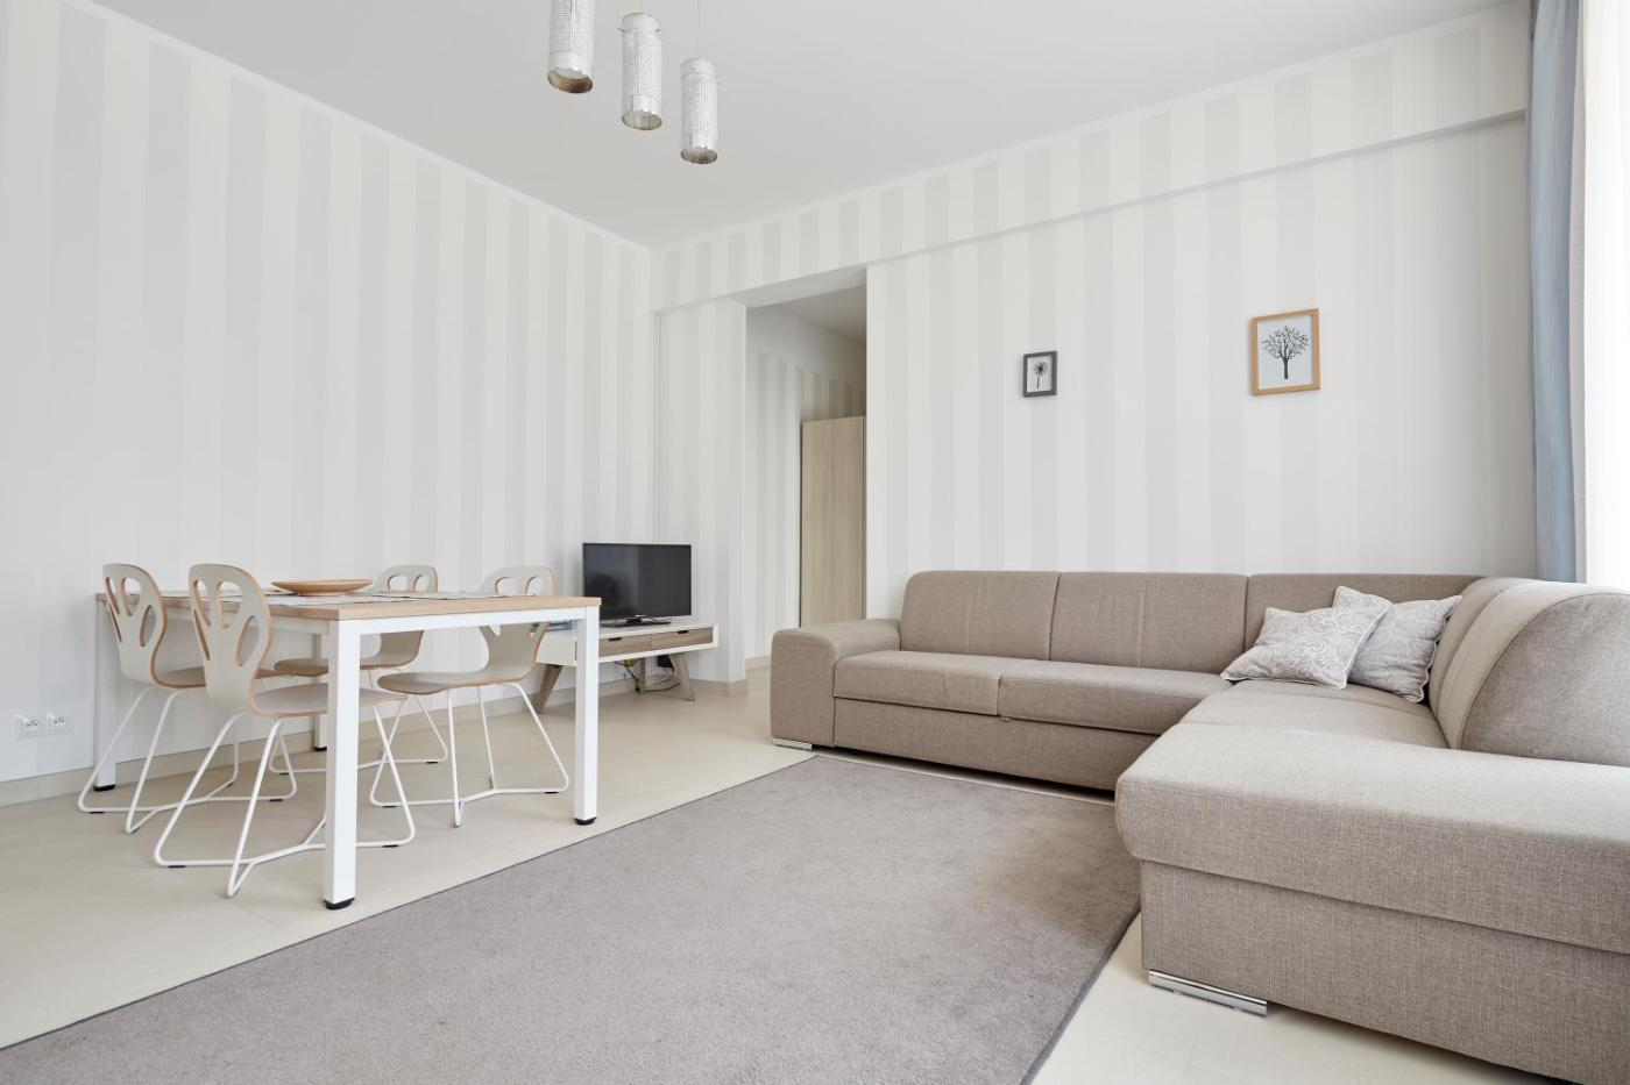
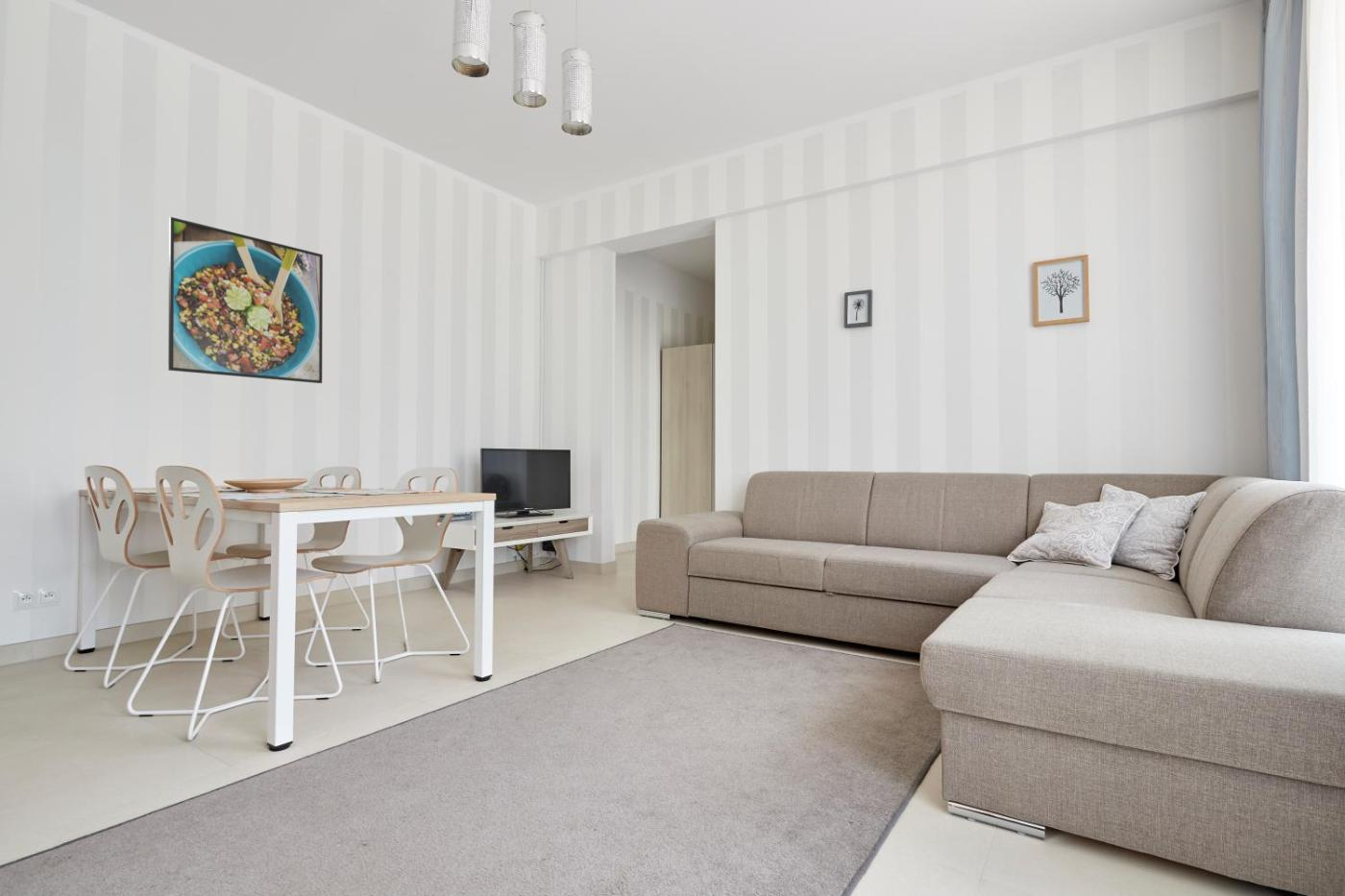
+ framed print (252, 307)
